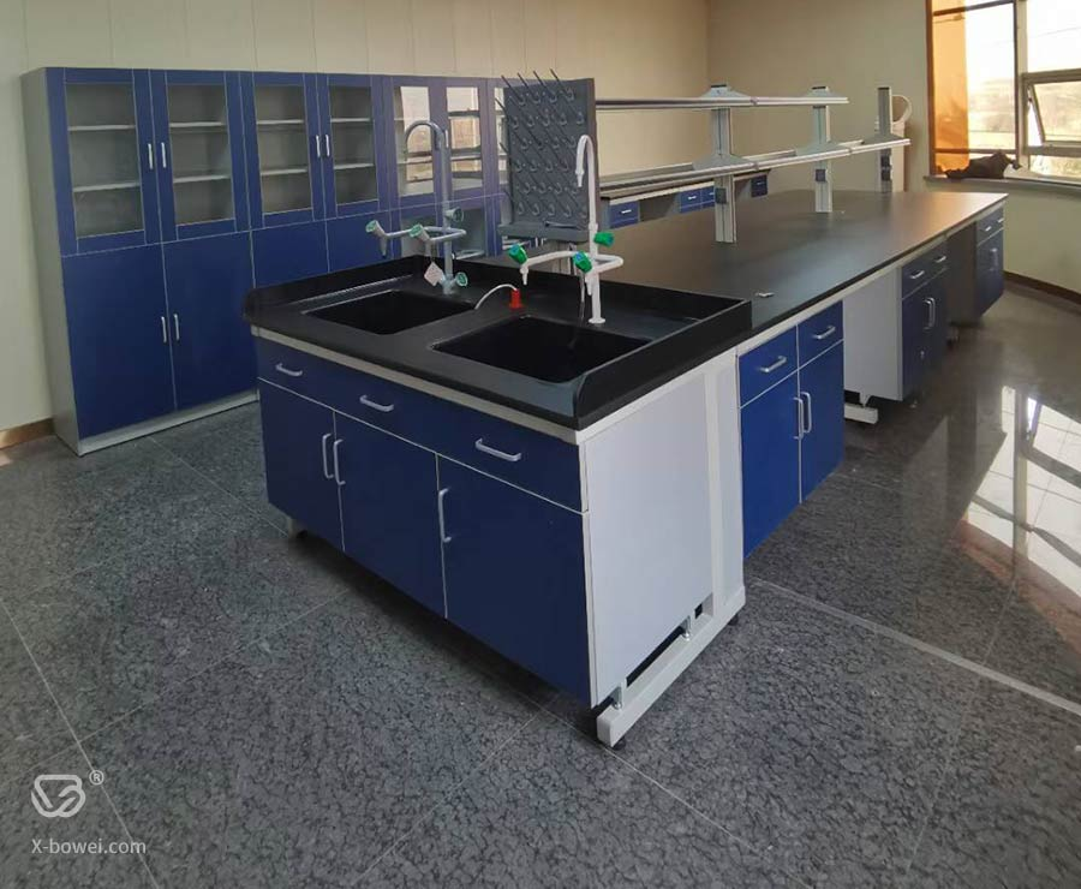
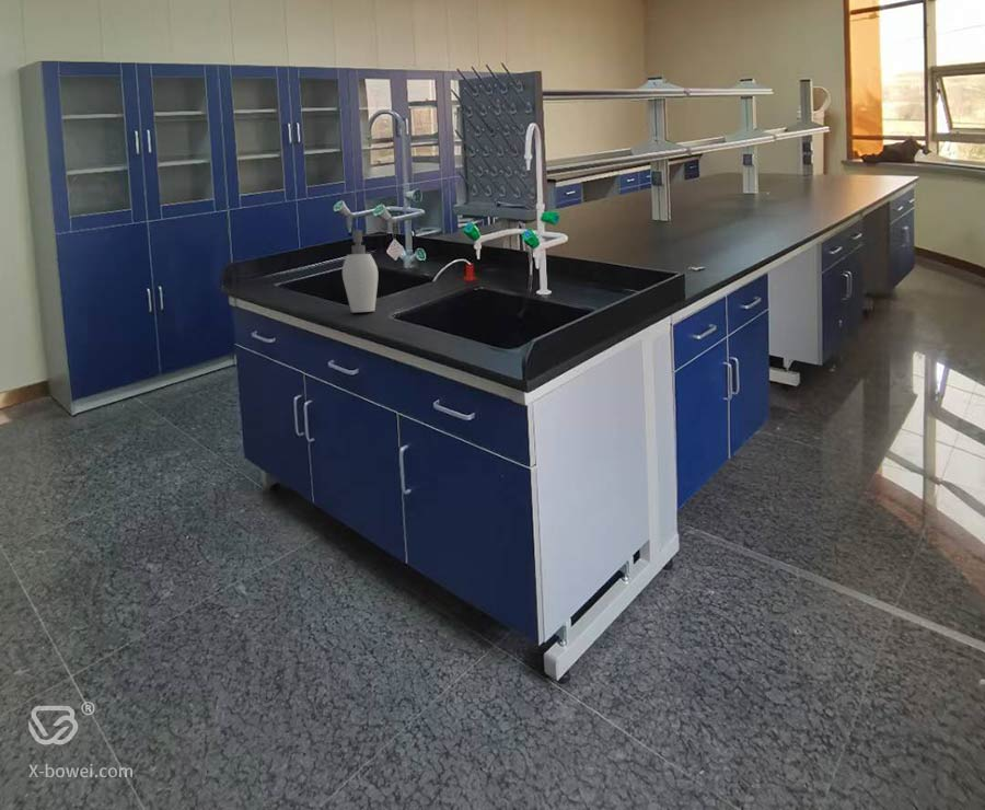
+ soap dispenser (362, 270)
